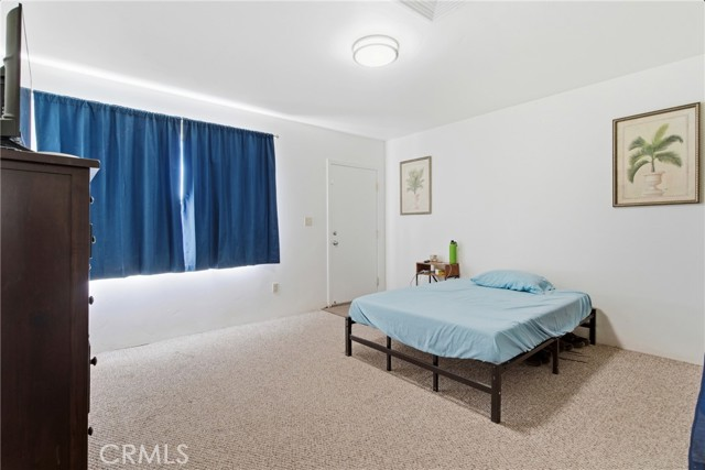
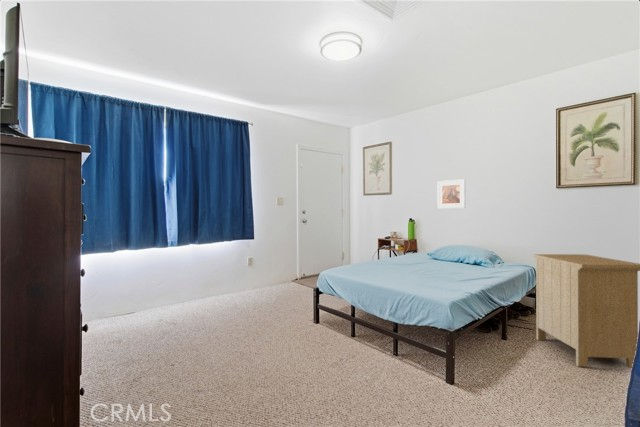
+ nightstand (584, 305)
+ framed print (451, 194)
